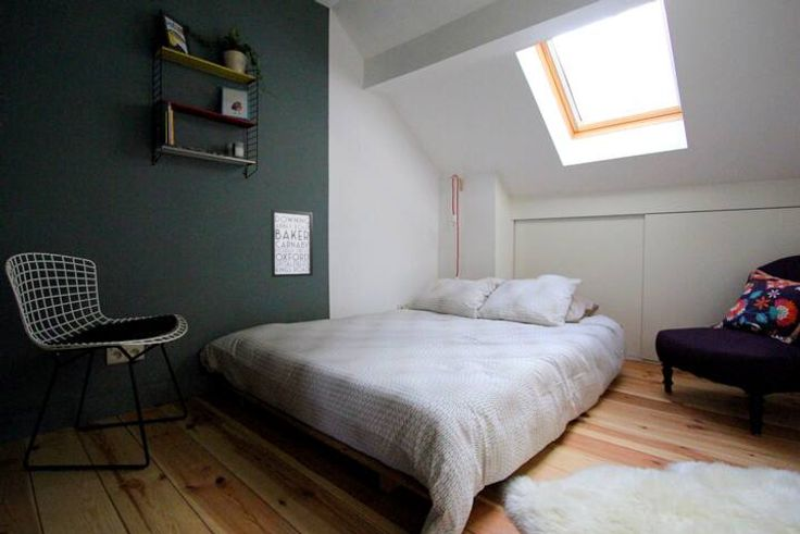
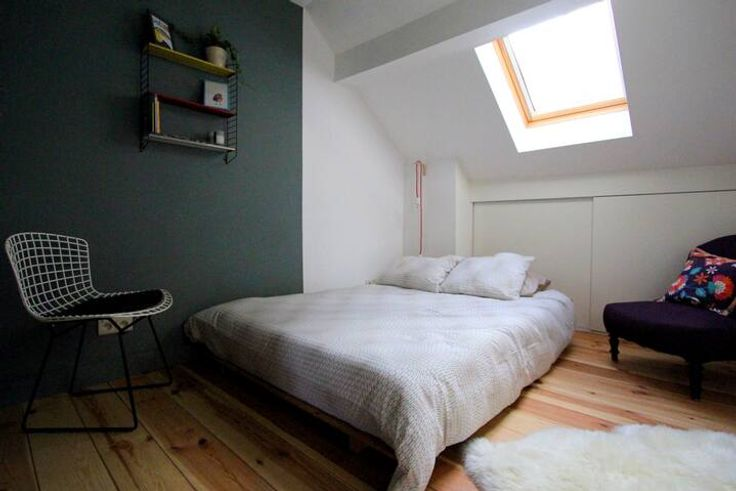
- wall art (292, 244)
